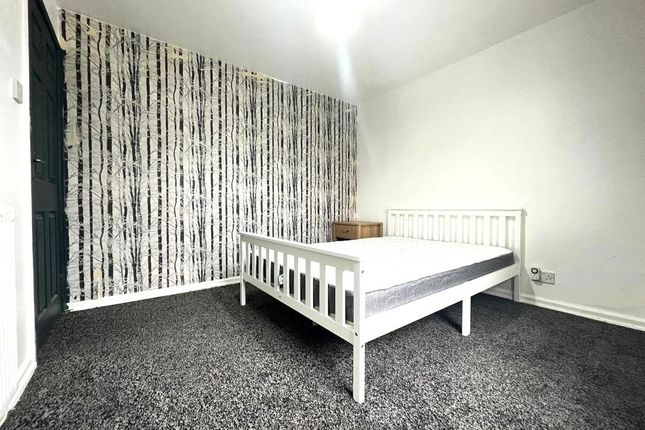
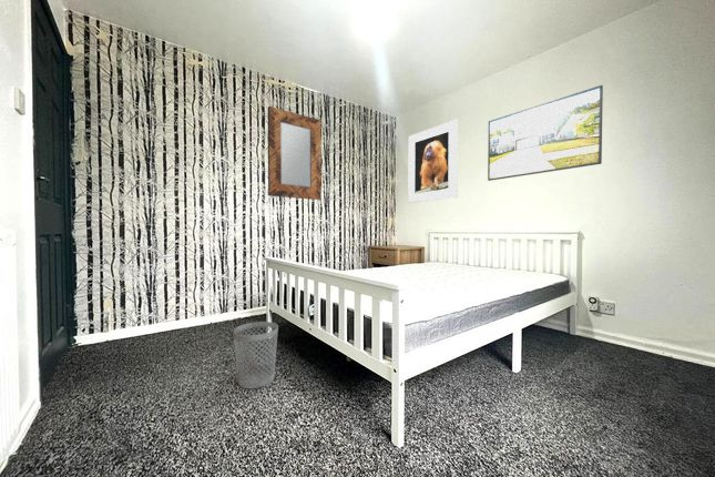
+ wastebasket (257, 354)
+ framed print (537, 139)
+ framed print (430, 164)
+ home mirror (295, 155)
